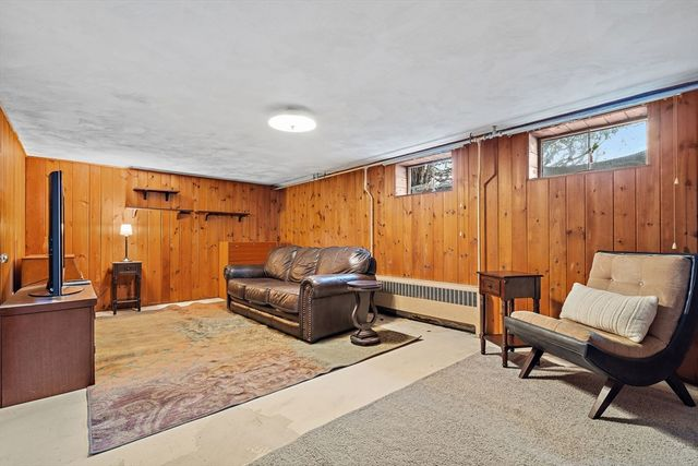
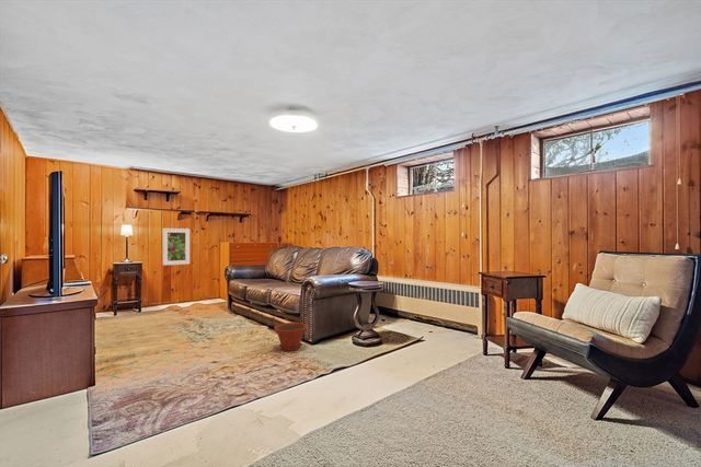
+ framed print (176, 246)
+ plant pot (290, 337)
